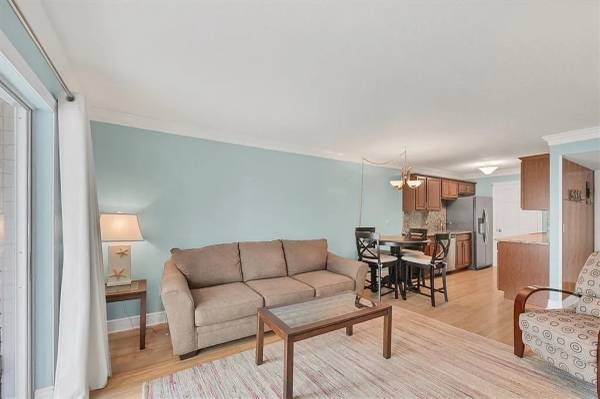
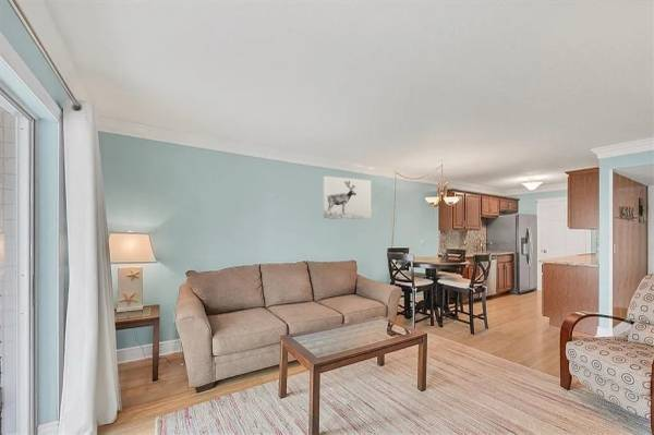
+ wall art (348, 198)
